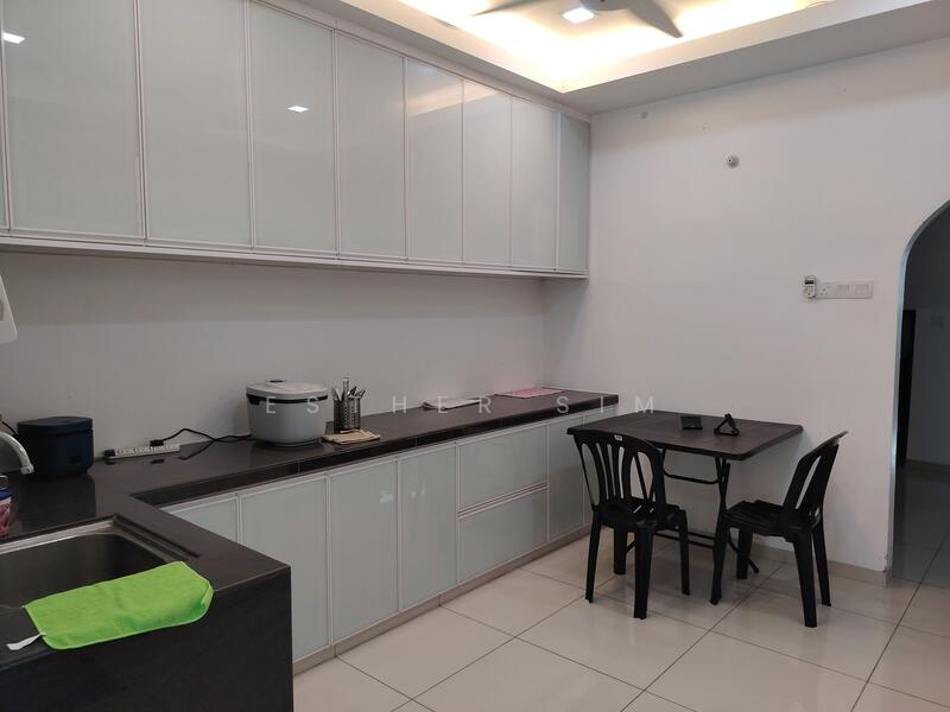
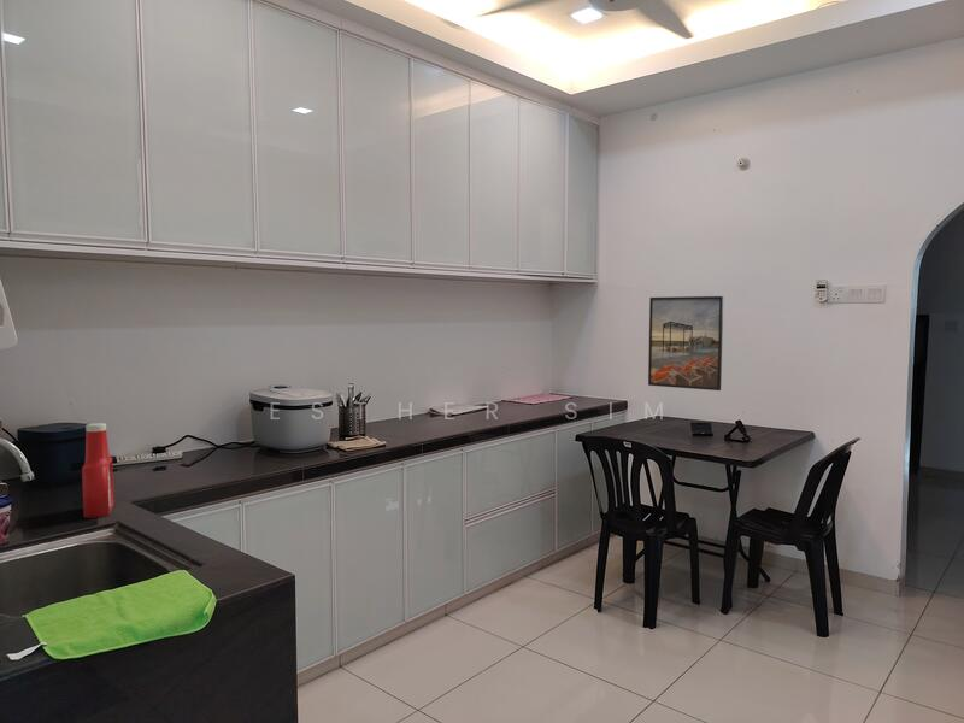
+ soap bottle (98, 468)
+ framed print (683, 342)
